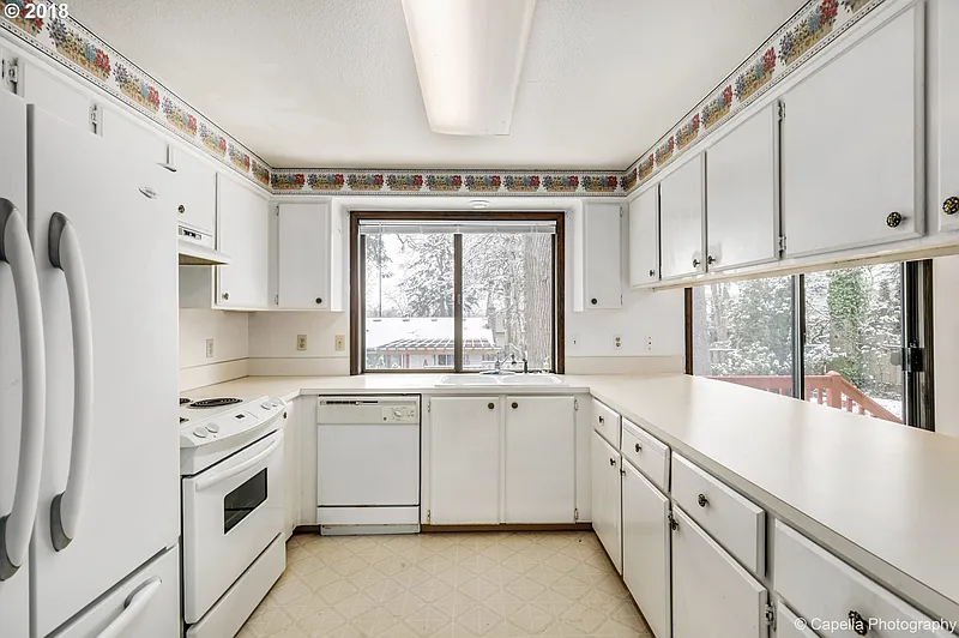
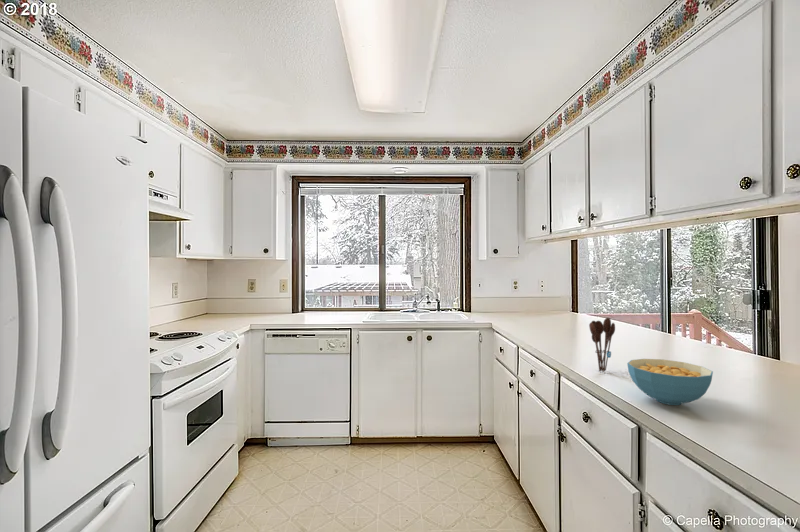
+ cereal bowl (668, 384)
+ utensil holder (600, 343)
